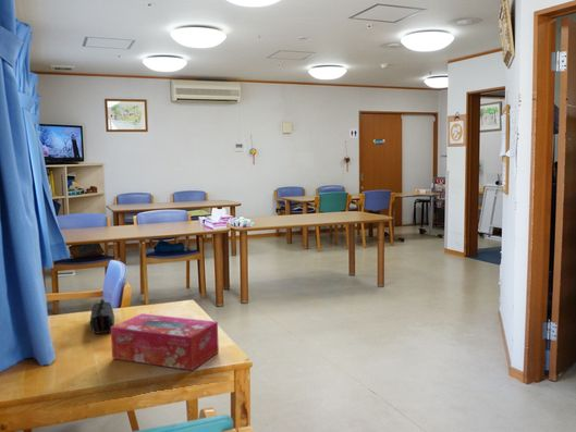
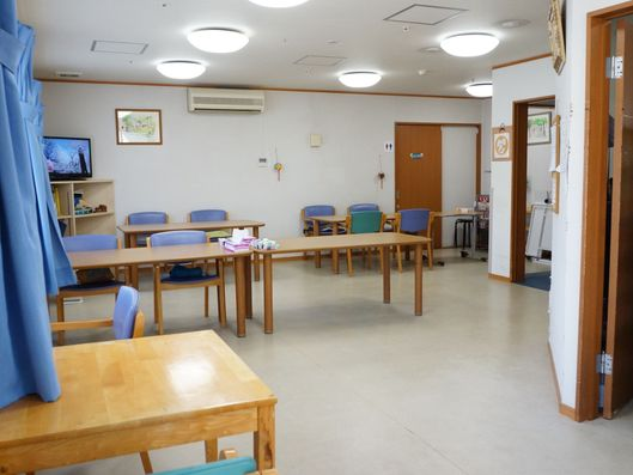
- tissue box (164, 340)
- pencil case (101, 311)
